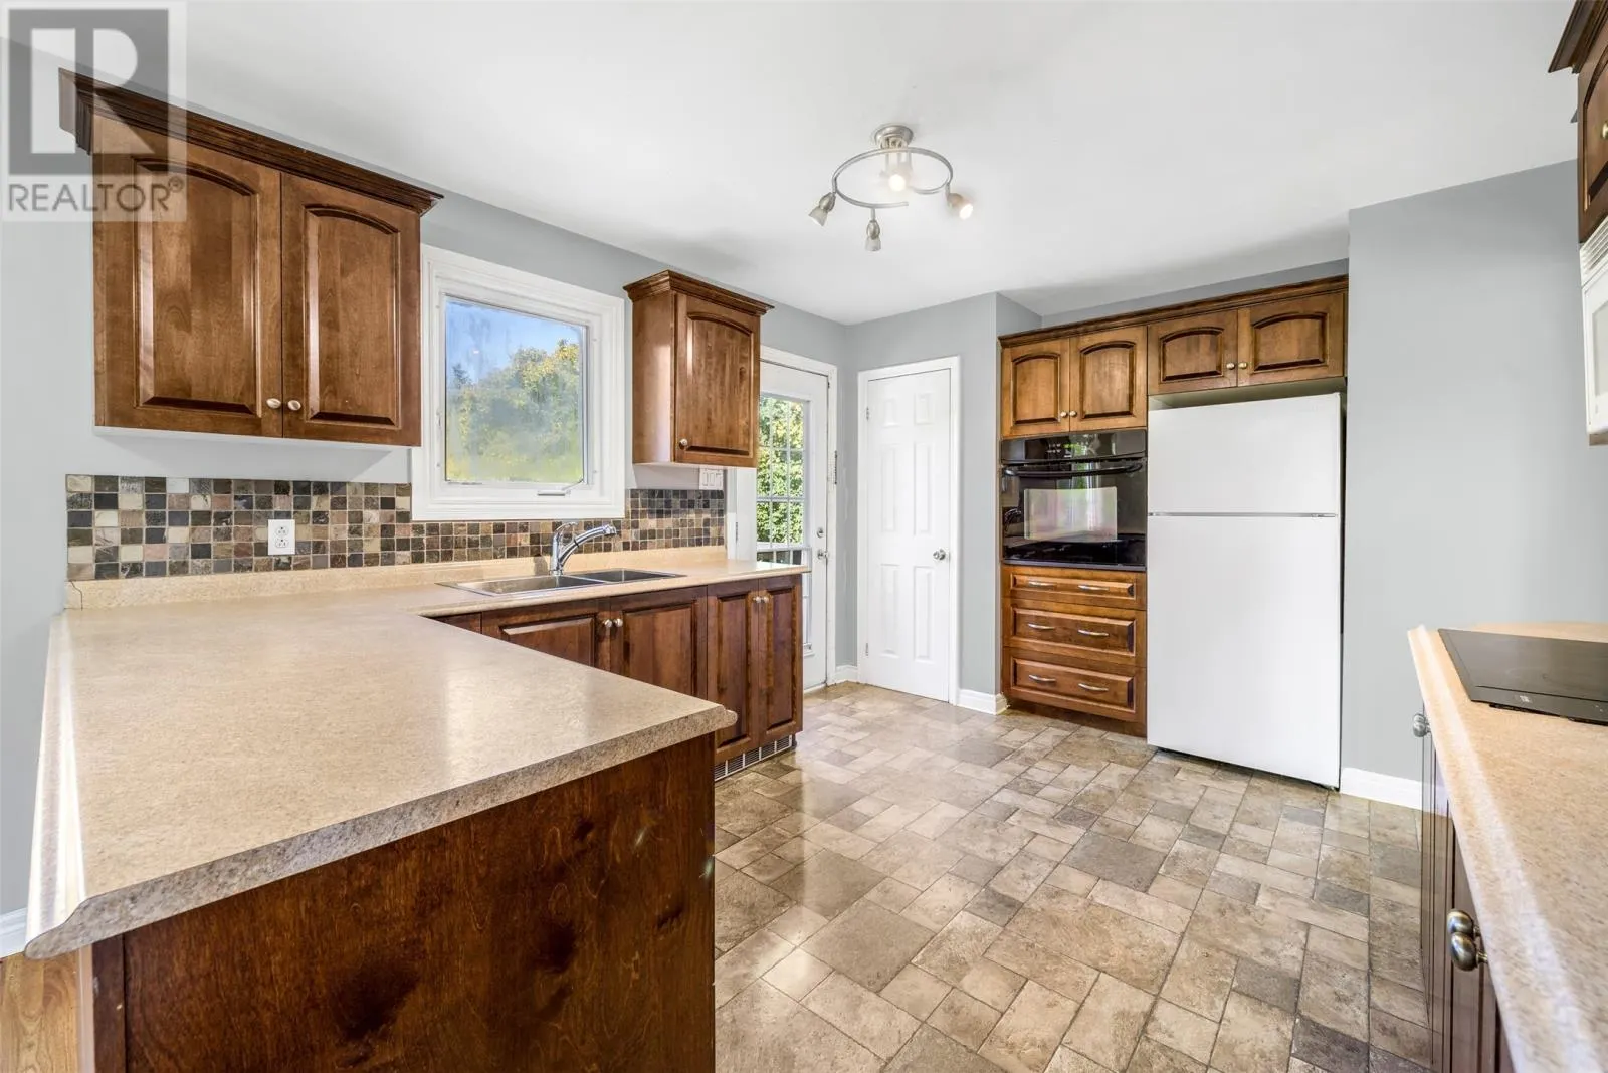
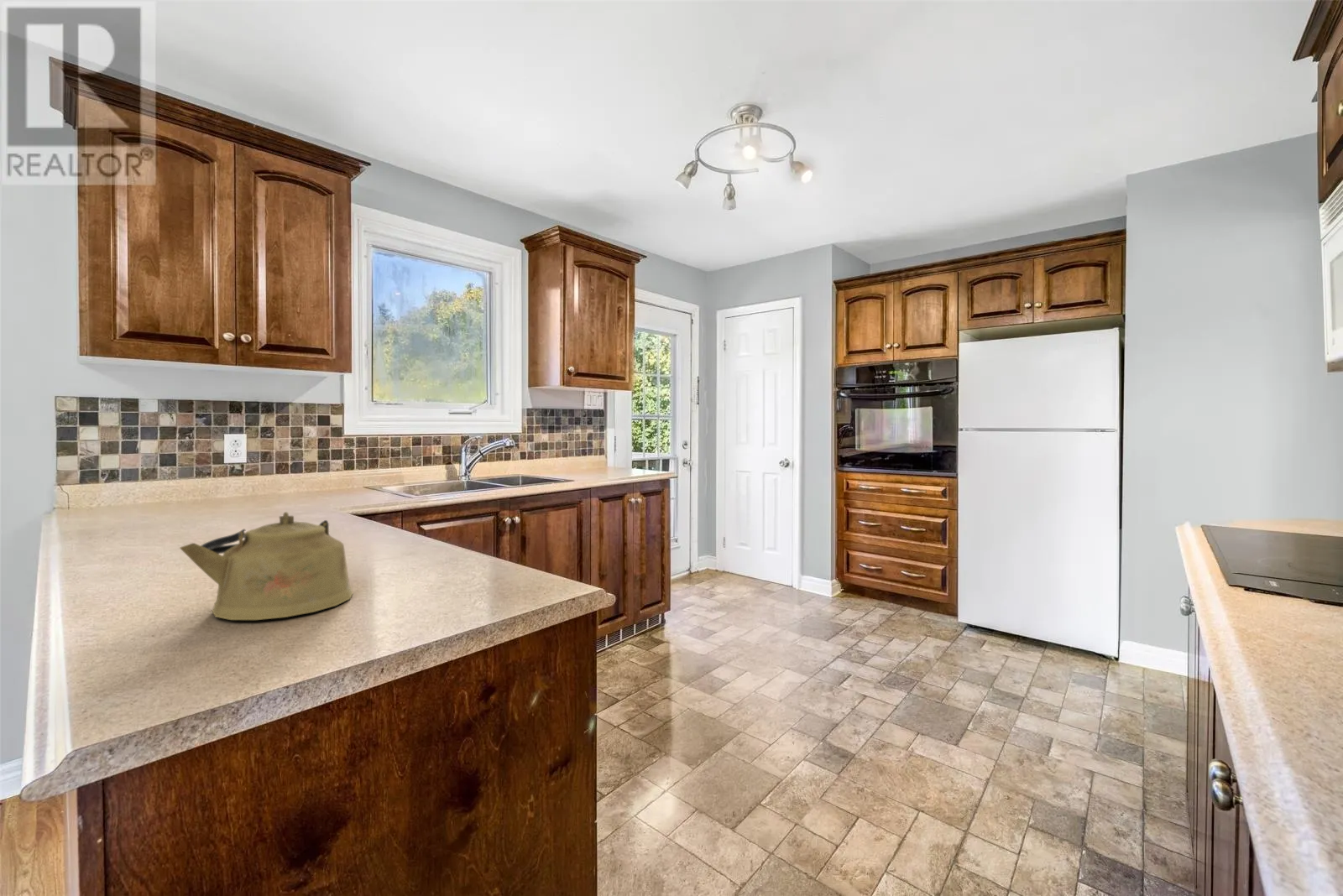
+ kettle (271, 559)
